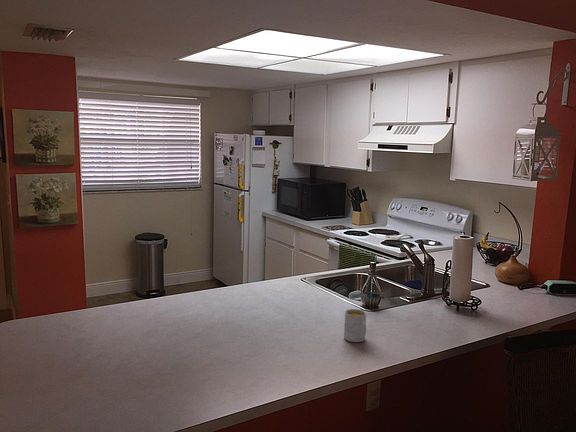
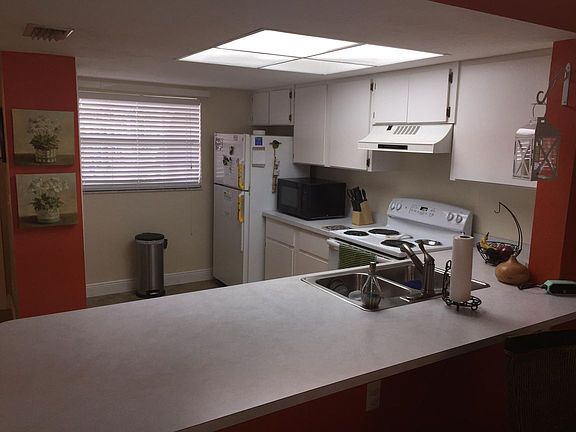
- mug (357, 326)
